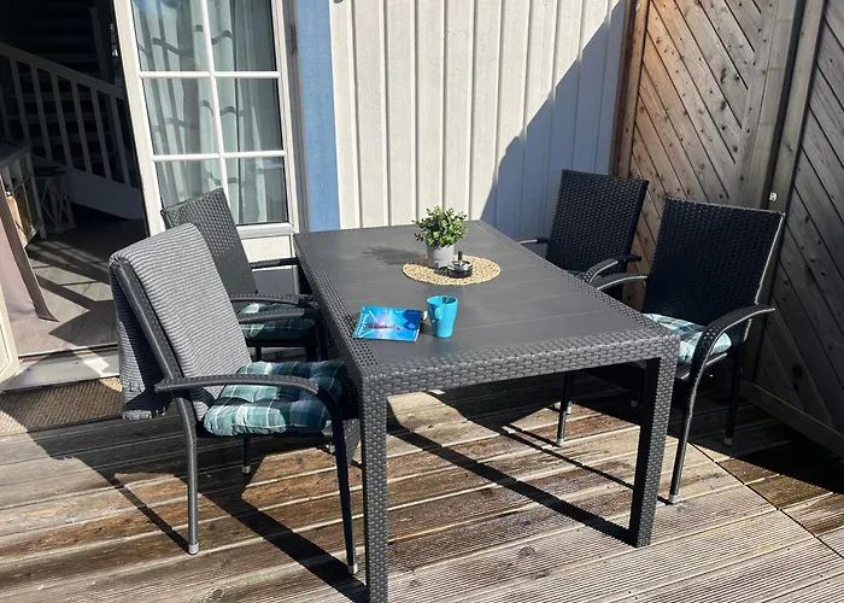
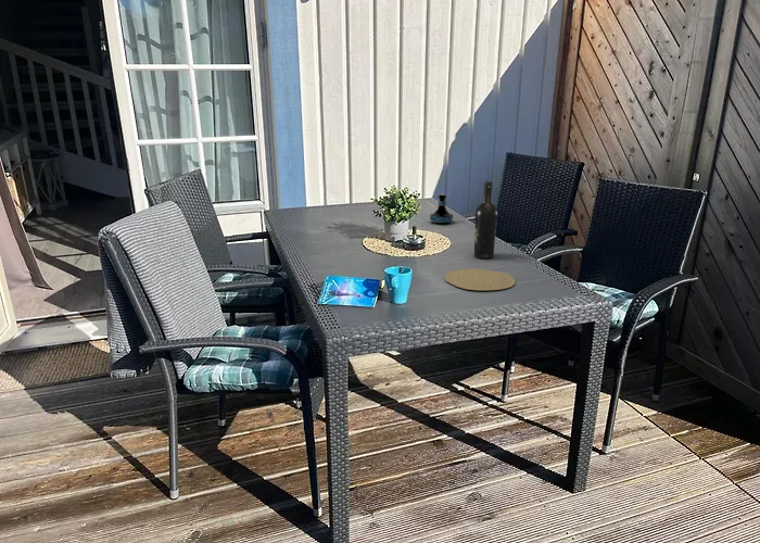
+ plate (479, 277)
+ tequila bottle (442, 209)
+ wine bottle (485, 219)
